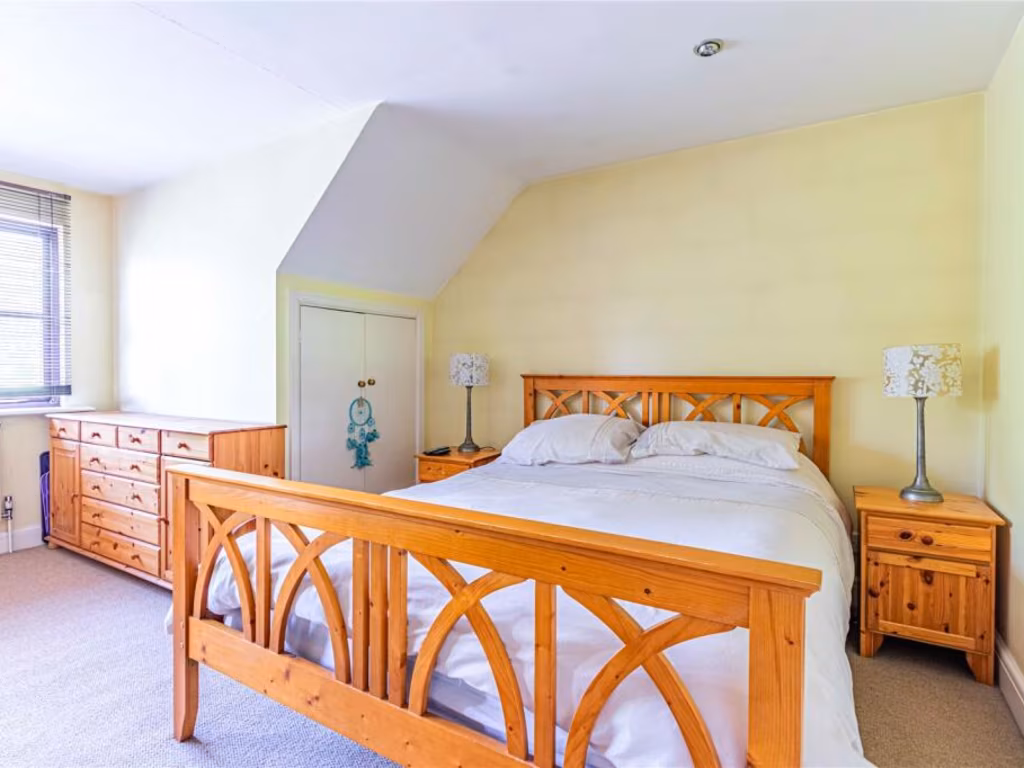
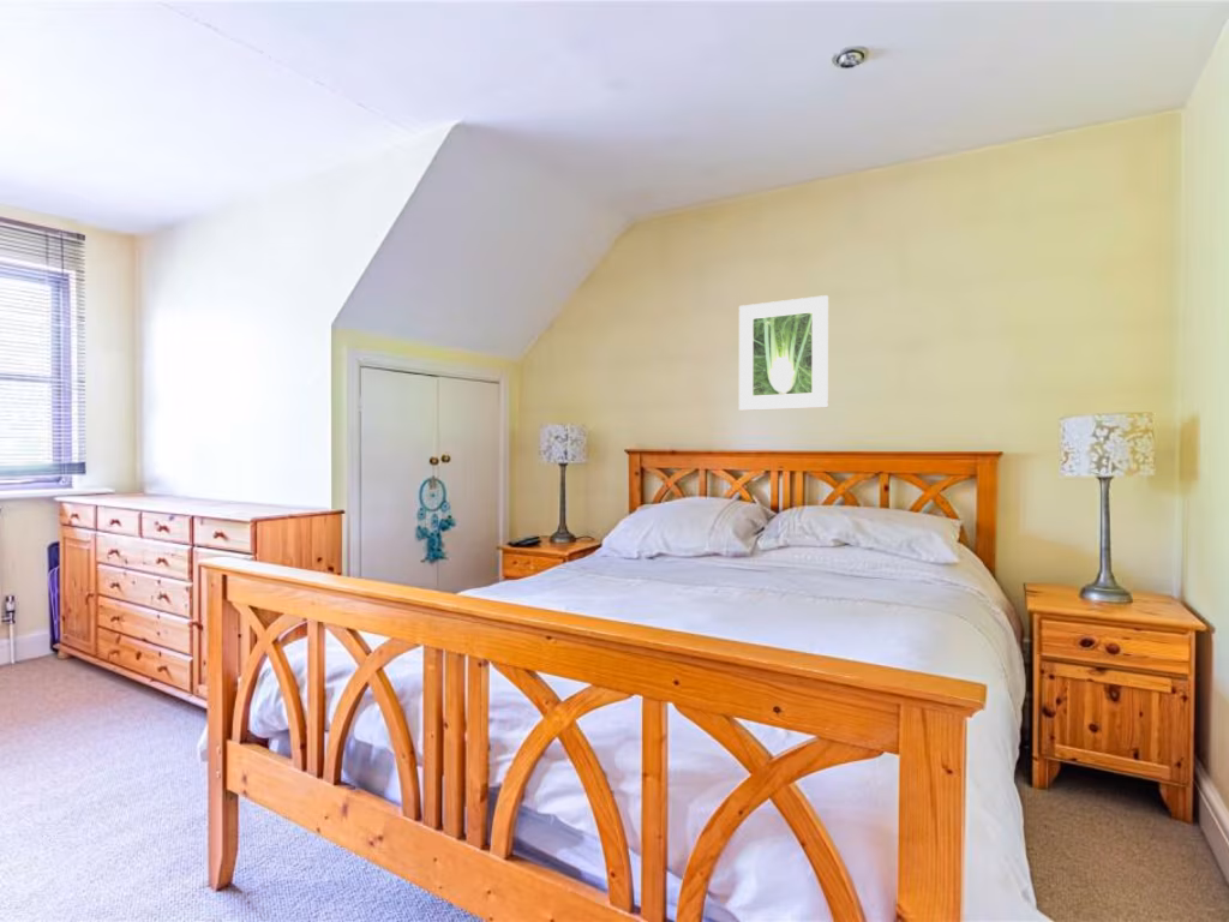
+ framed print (781, 354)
